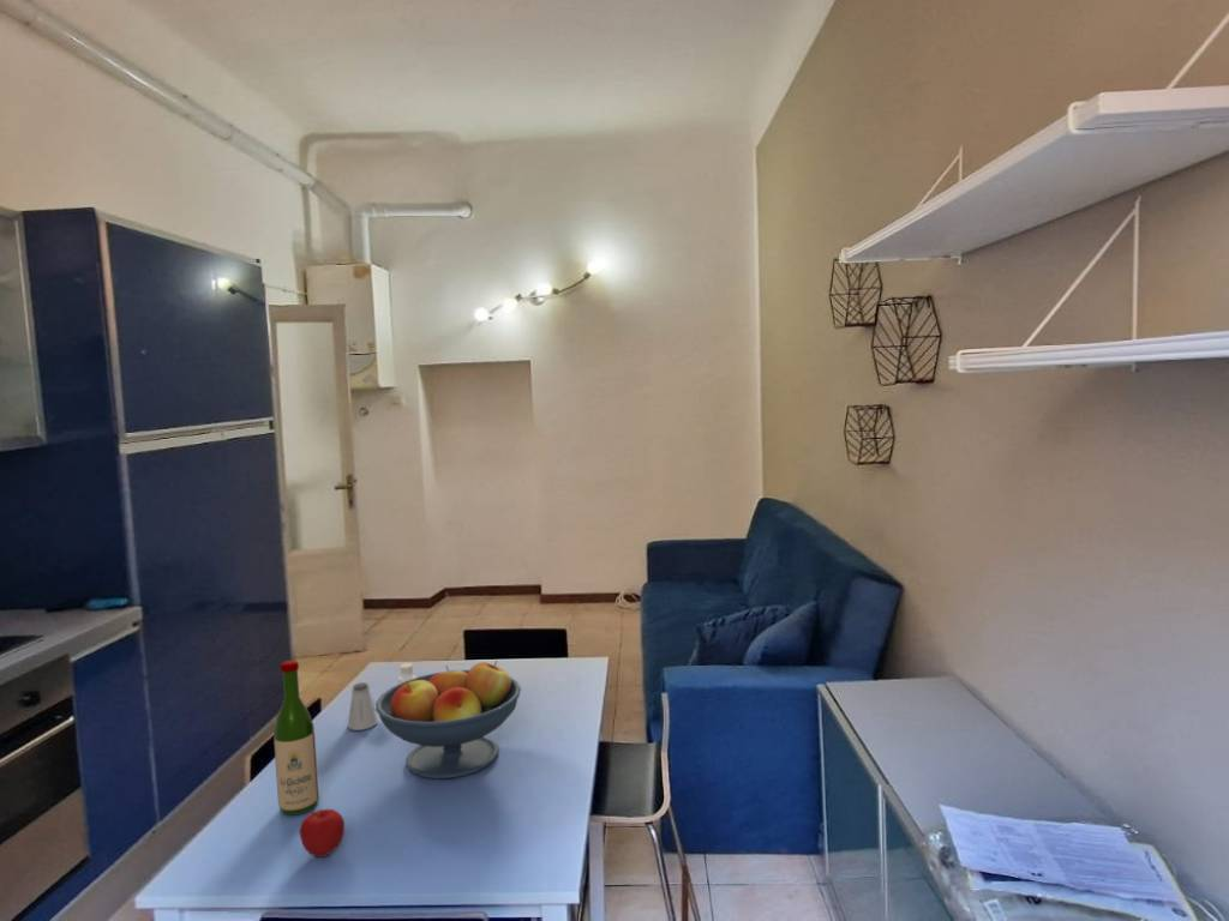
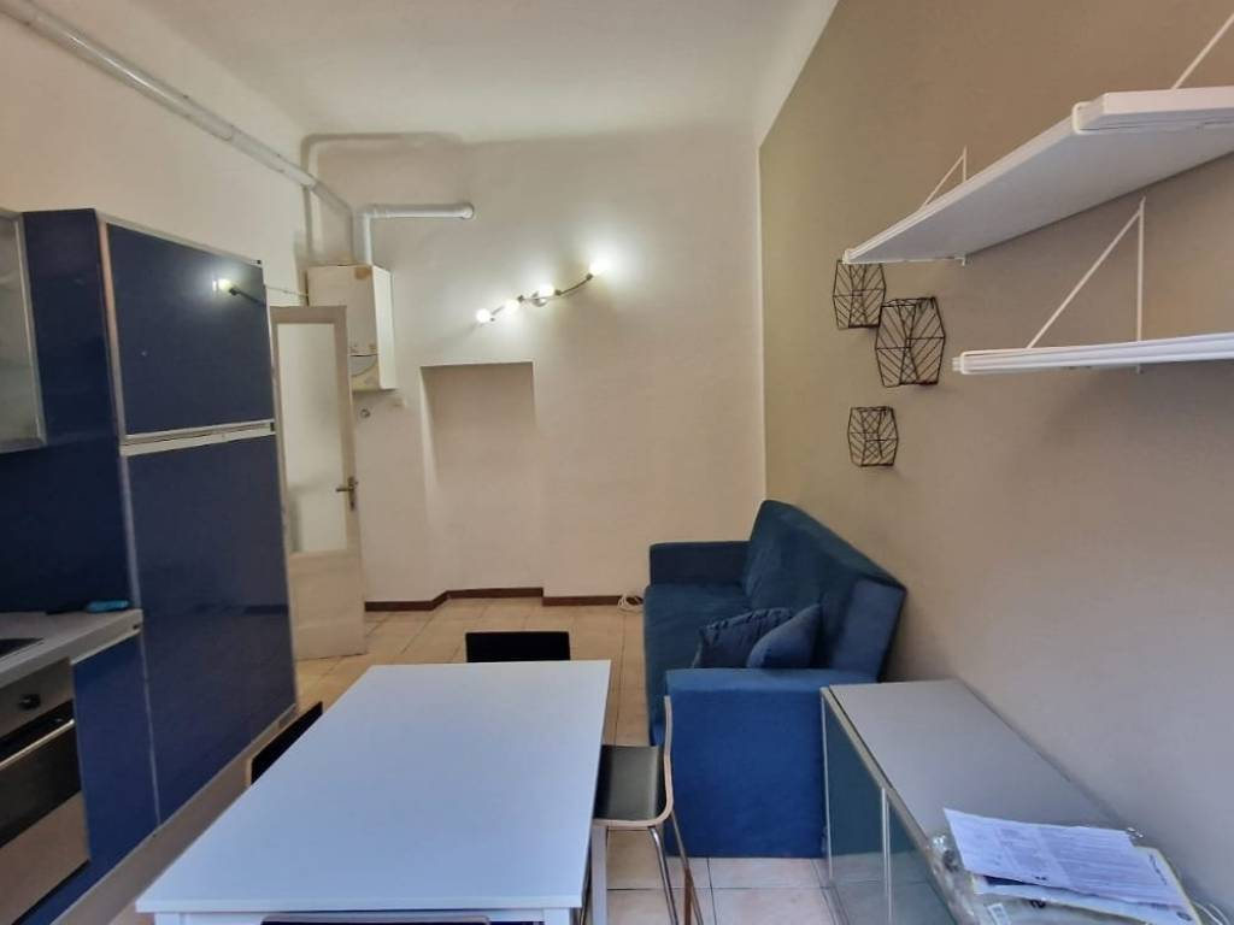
- pepper shaker (406, 680)
- saltshaker (361, 704)
- apple (322, 832)
- wine bottle (294, 734)
- fruit bowl (450, 714)
